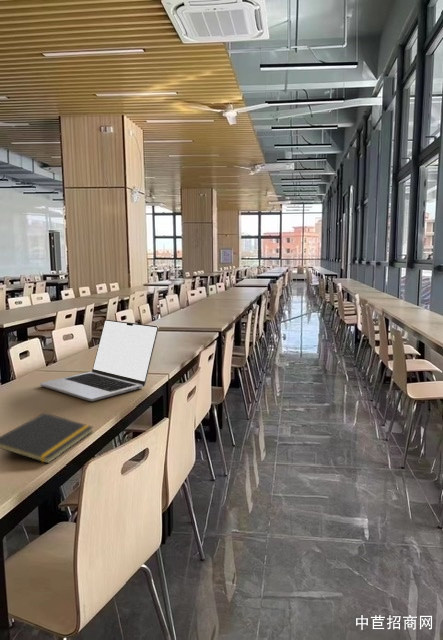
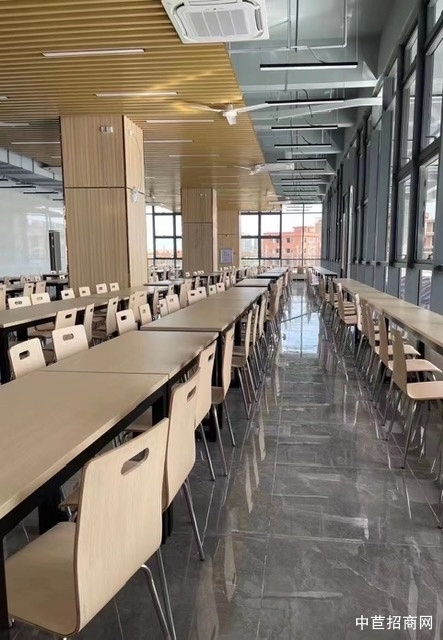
- notepad (45, 435)
- laptop (99, 356)
